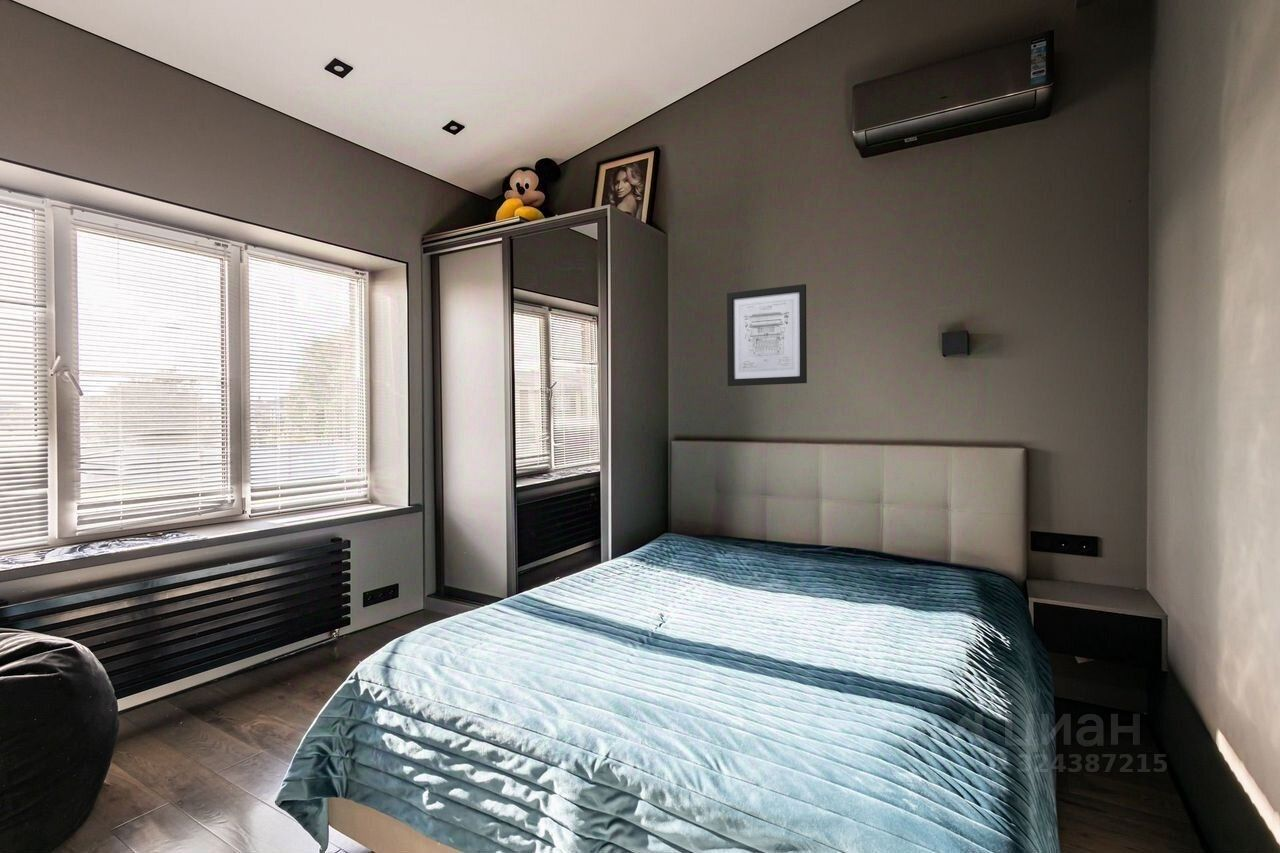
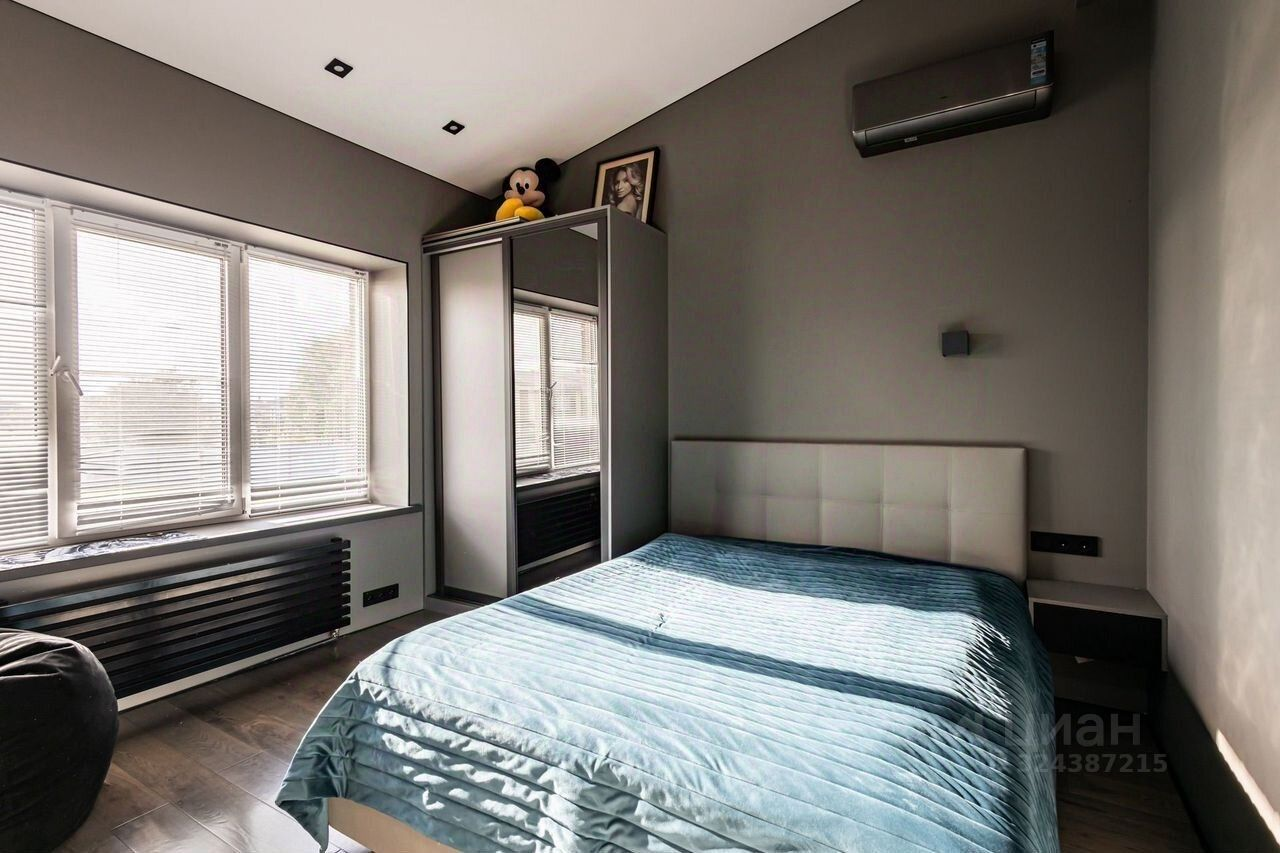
- wall art (765, 336)
